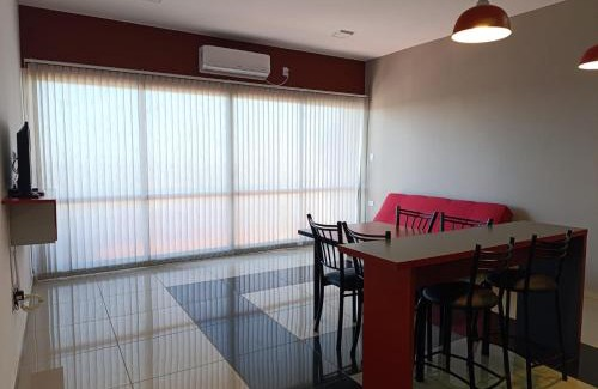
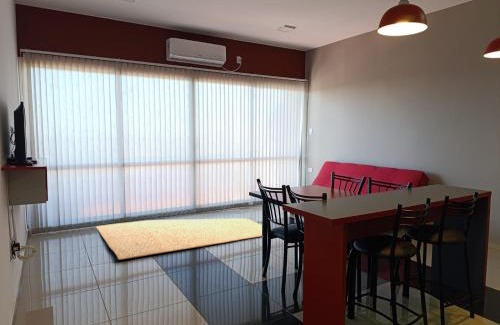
+ rug (186, 229)
